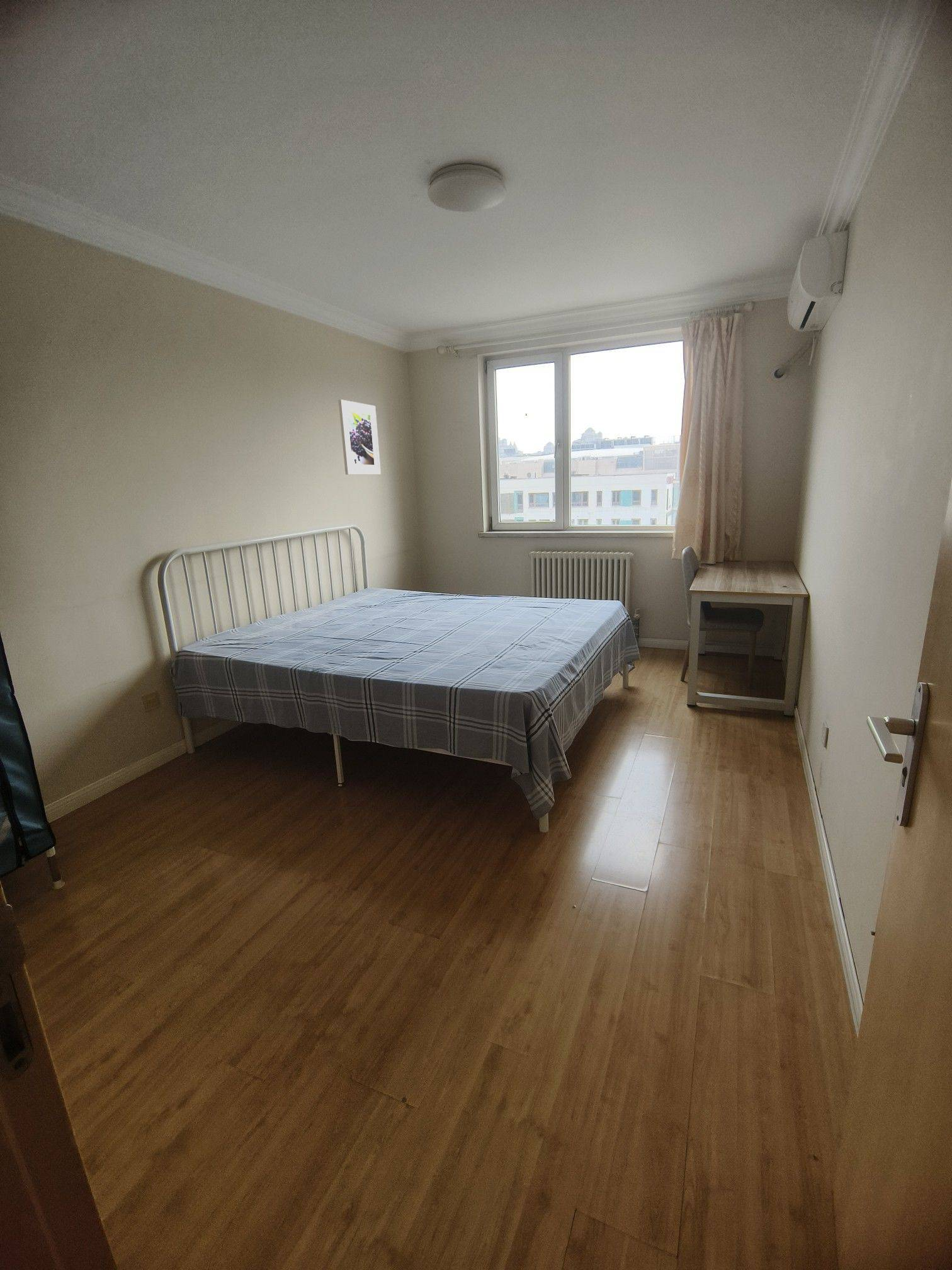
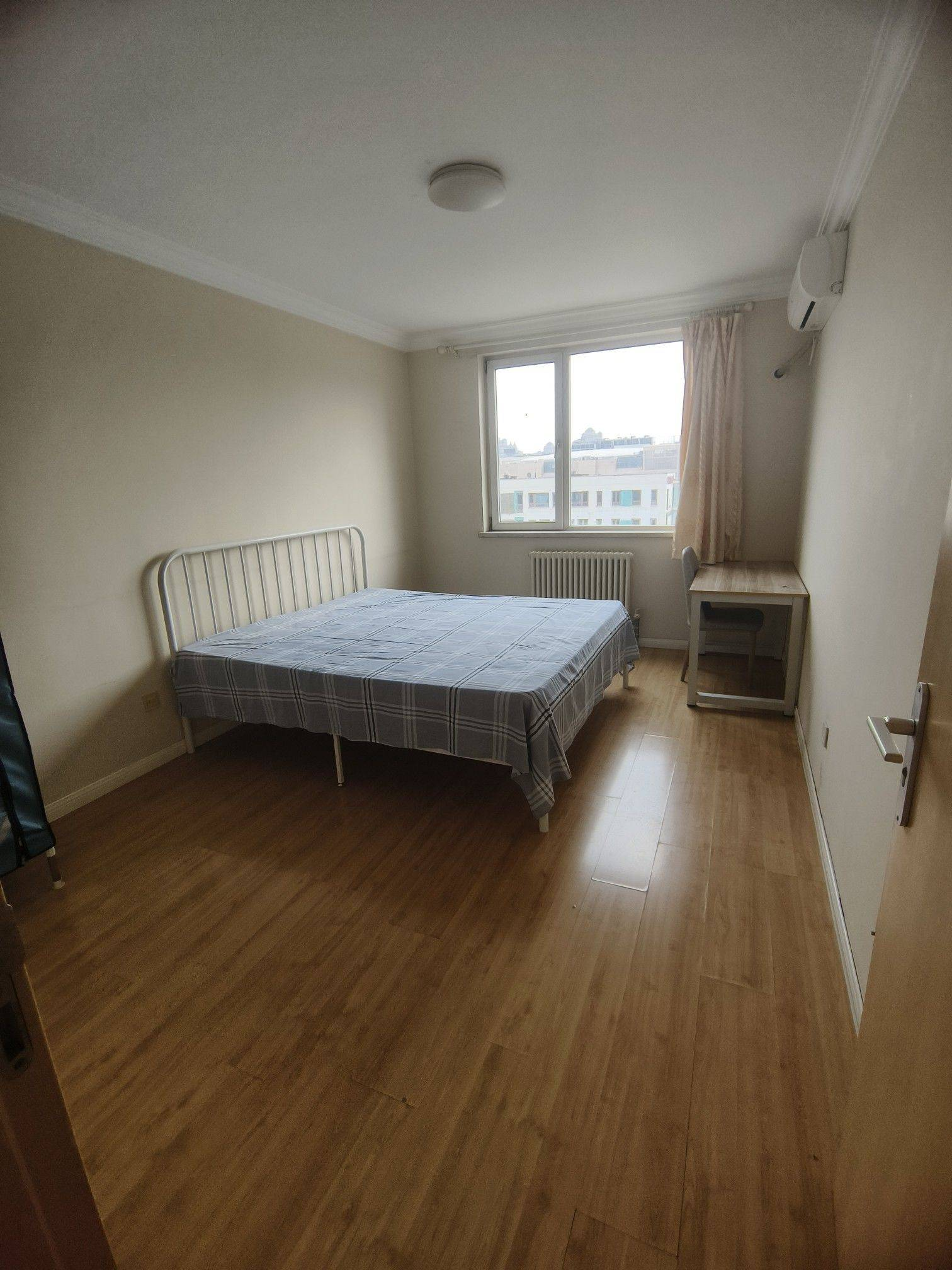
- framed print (361, 439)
